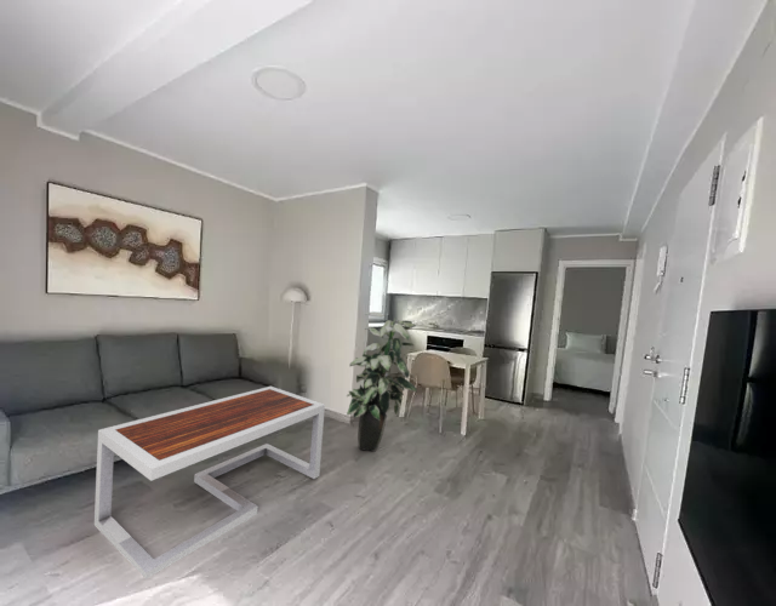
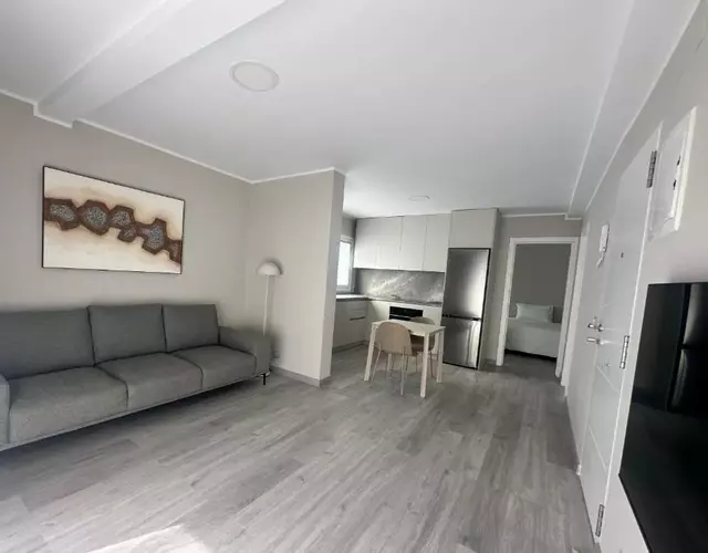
- coffee table (228, 459)
- indoor plant (378, 379)
